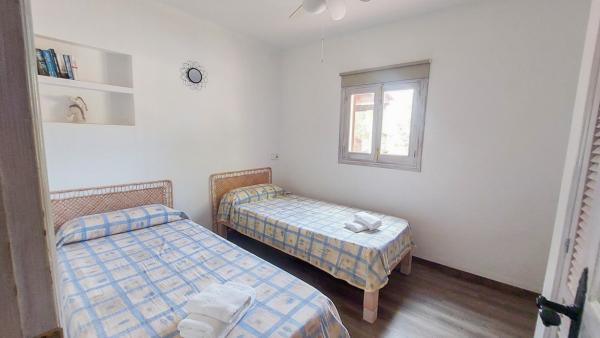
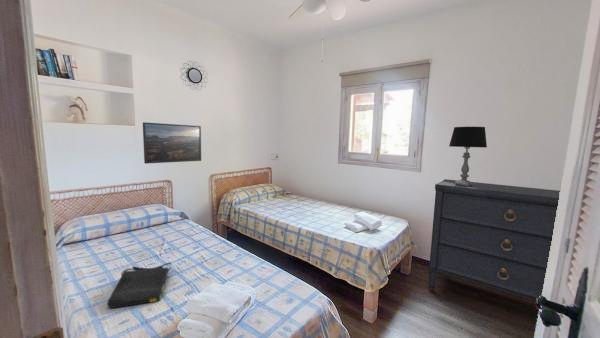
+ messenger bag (142, 282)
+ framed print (174, 143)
+ dresser (505, 247)
+ table lamp (466, 156)
